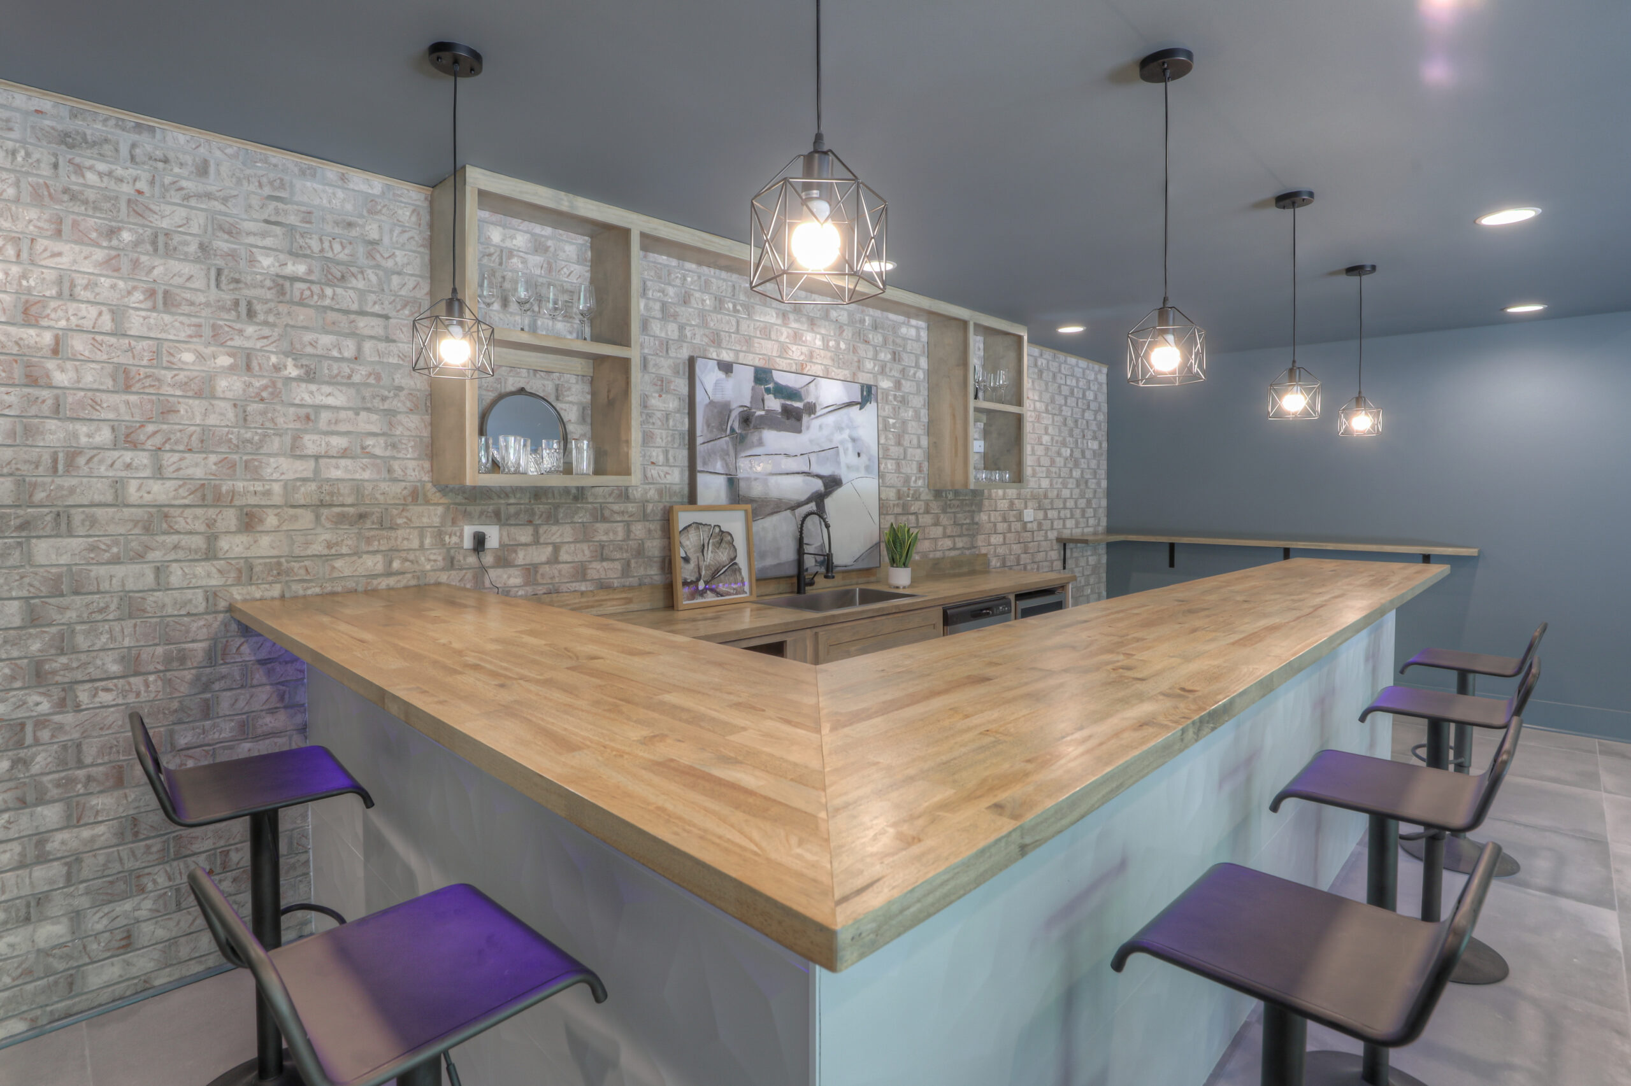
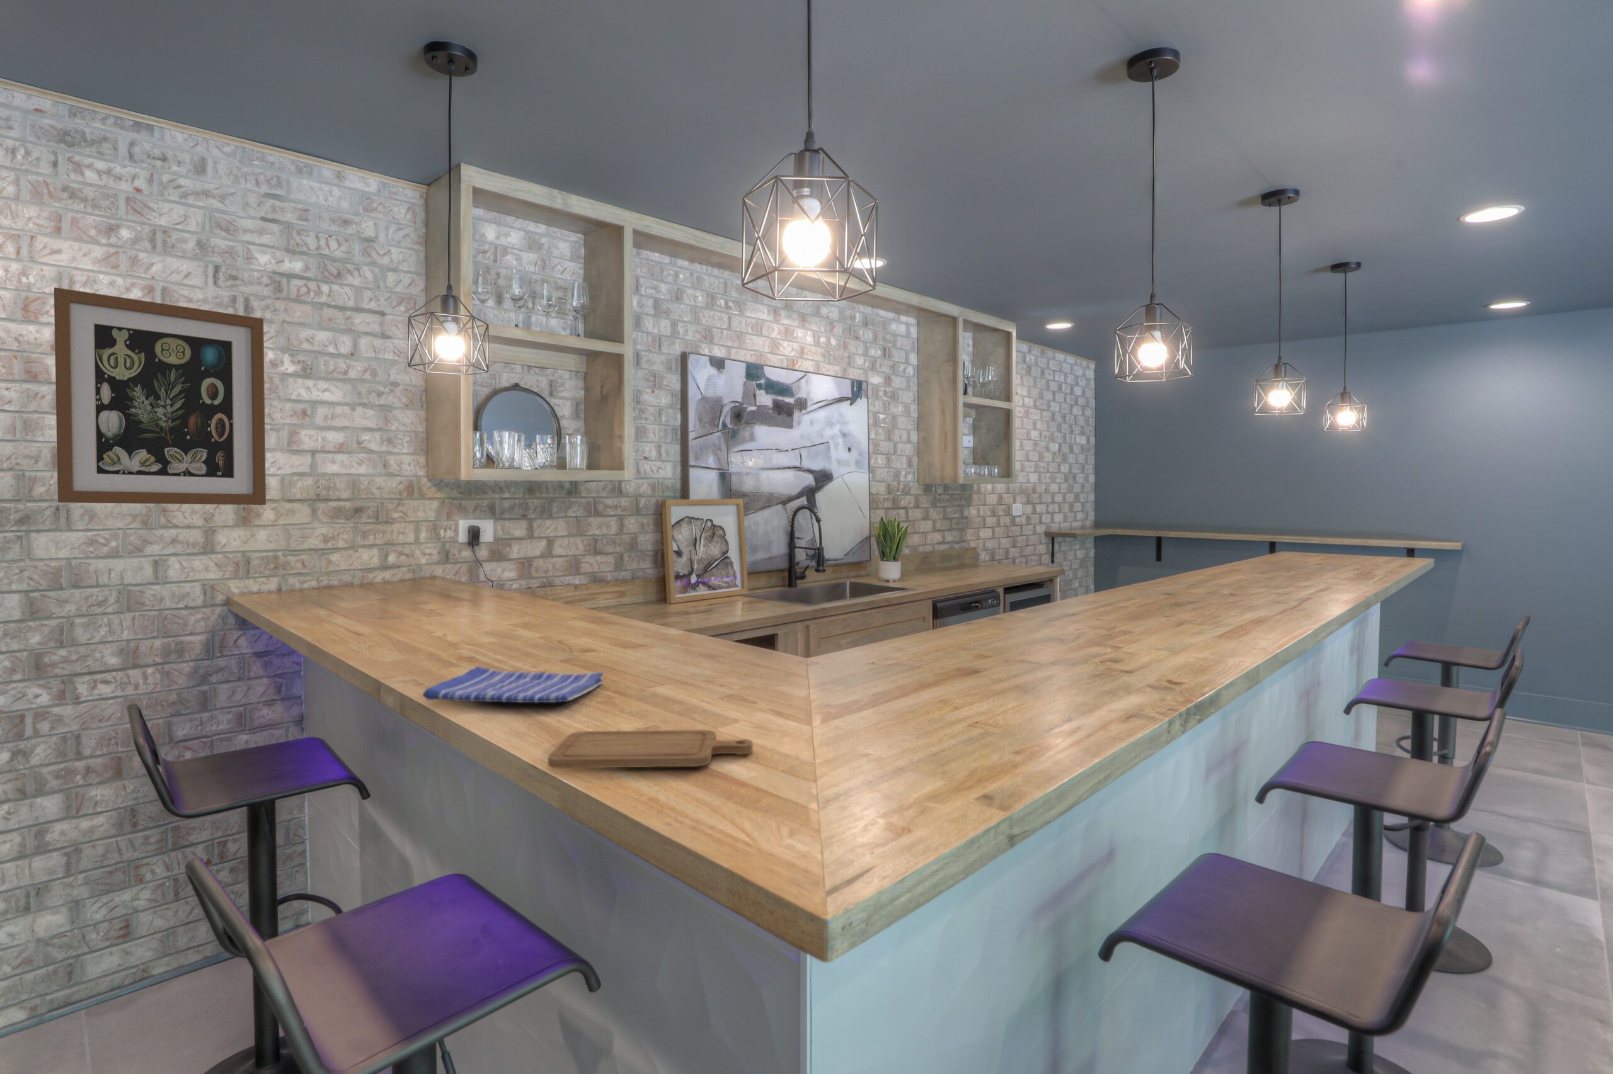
+ dish towel (517, 683)
+ chopping board (656, 747)
+ wall art (167, 404)
